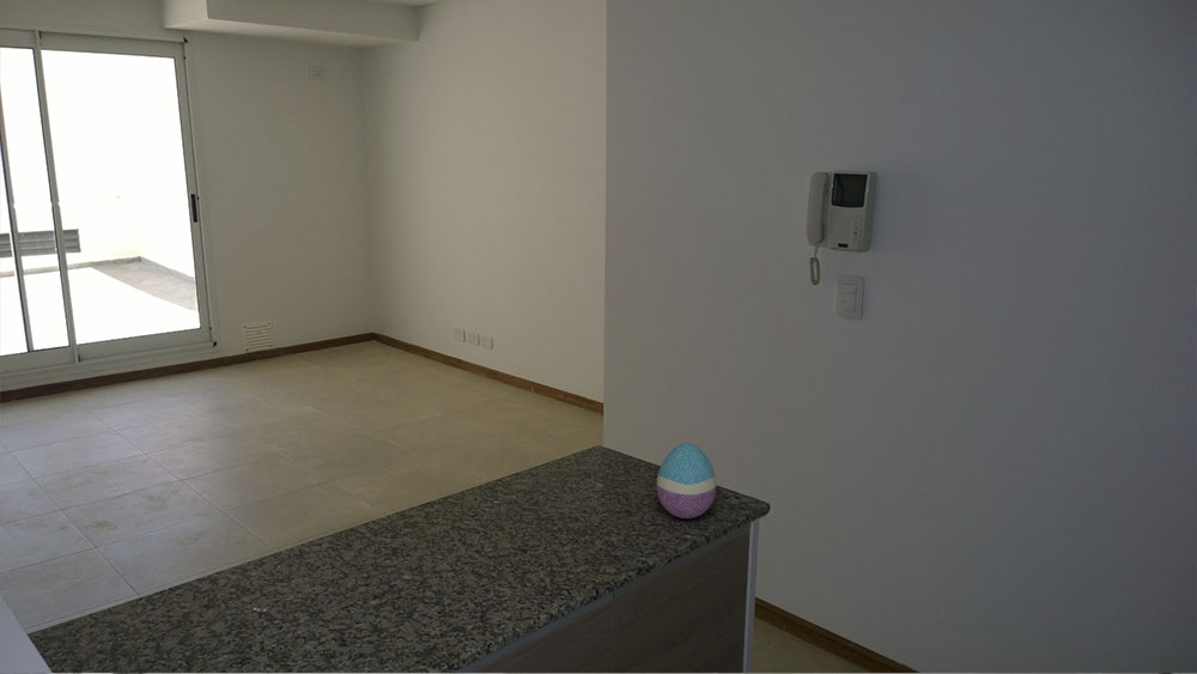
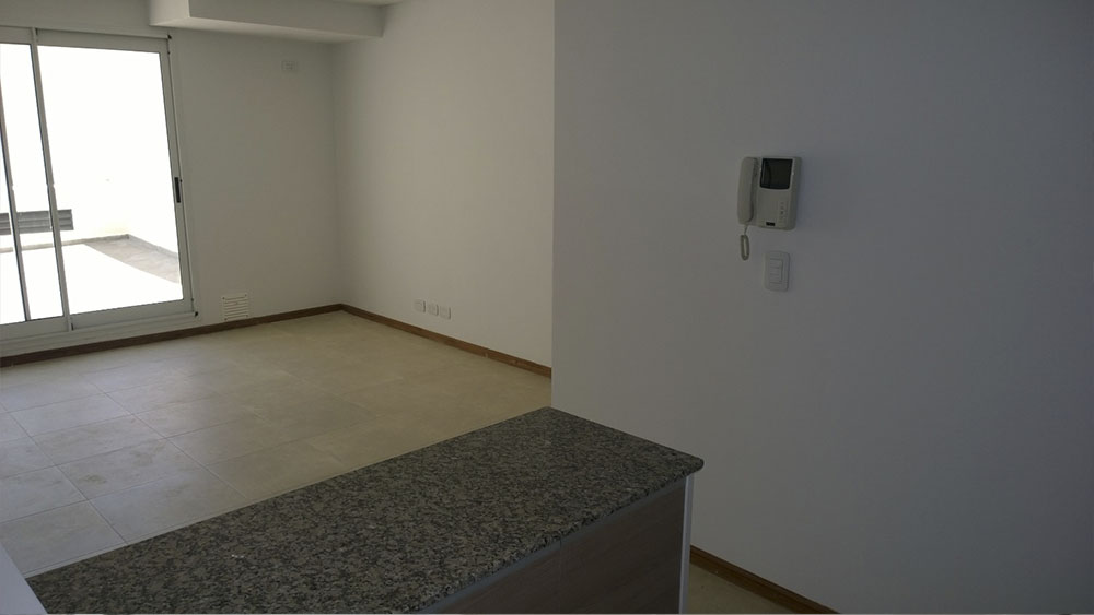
- decorative egg (686, 480)
